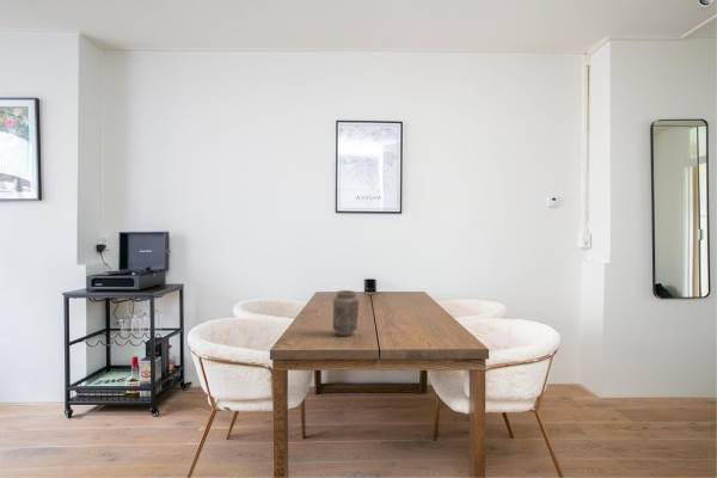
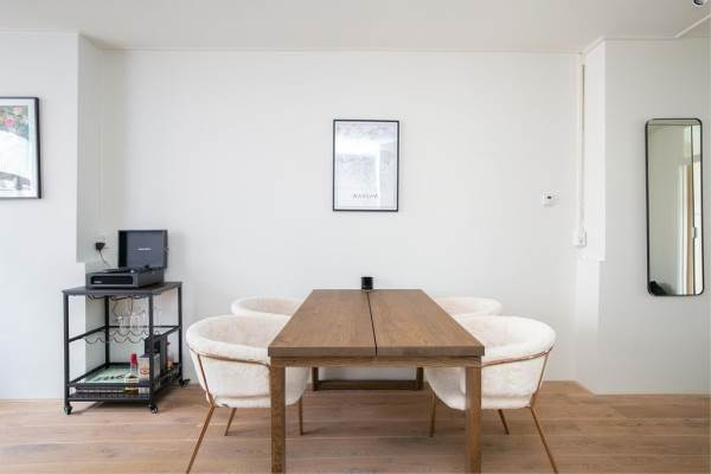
- vase (345, 312)
